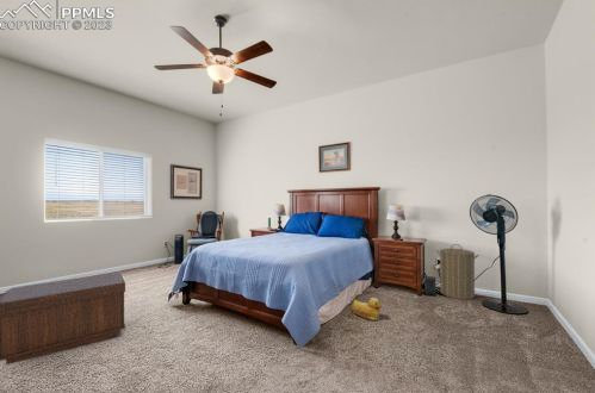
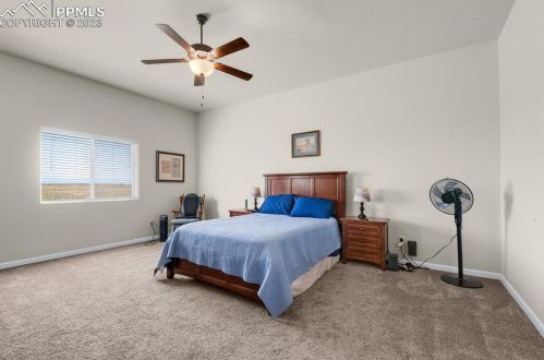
- laundry hamper (457, 269)
- bench (68, 311)
- rubber duck (365, 305)
